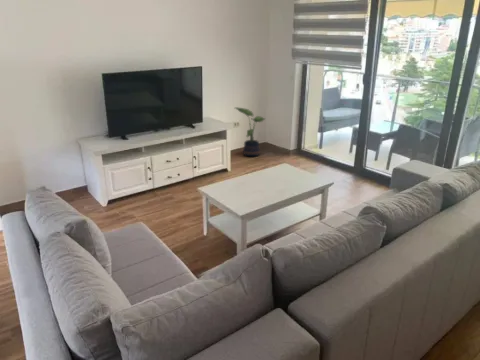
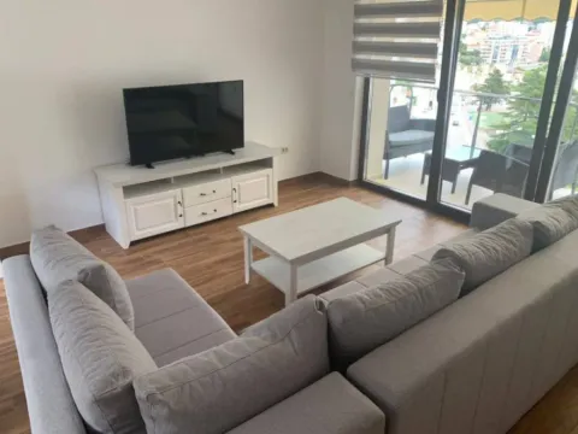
- potted plant (253, 131)
